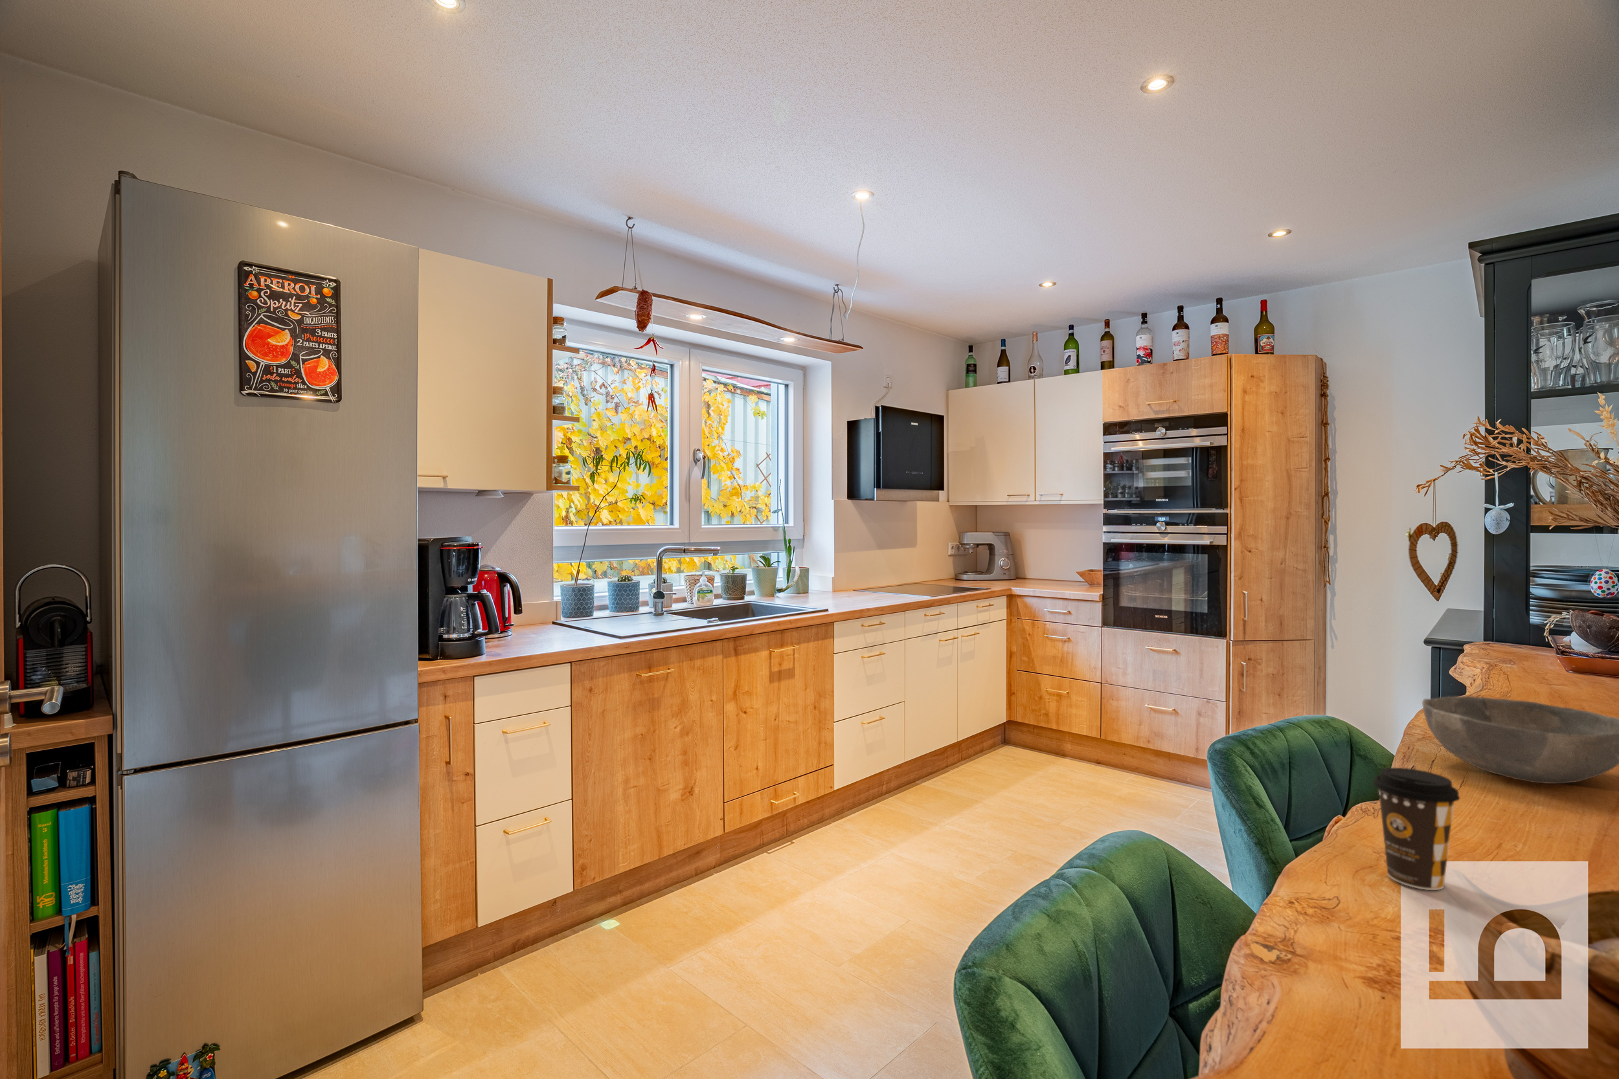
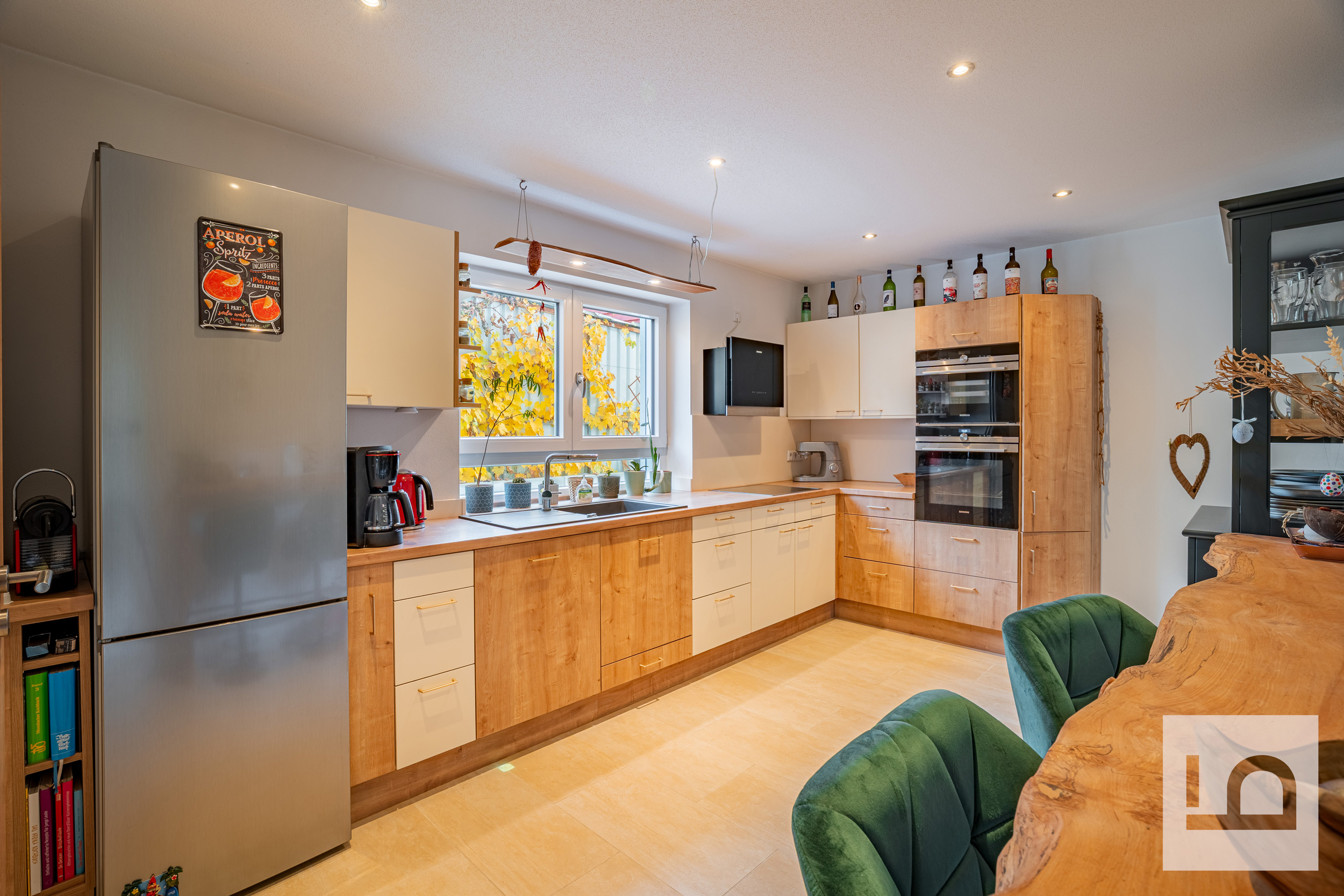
- bowl (1521, 743)
- coffee cup (1415, 827)
